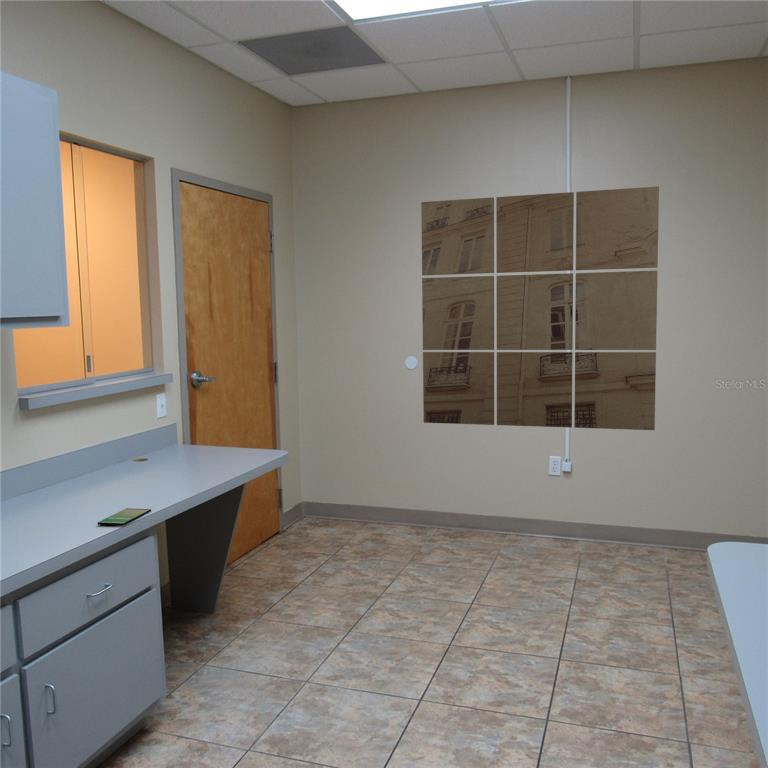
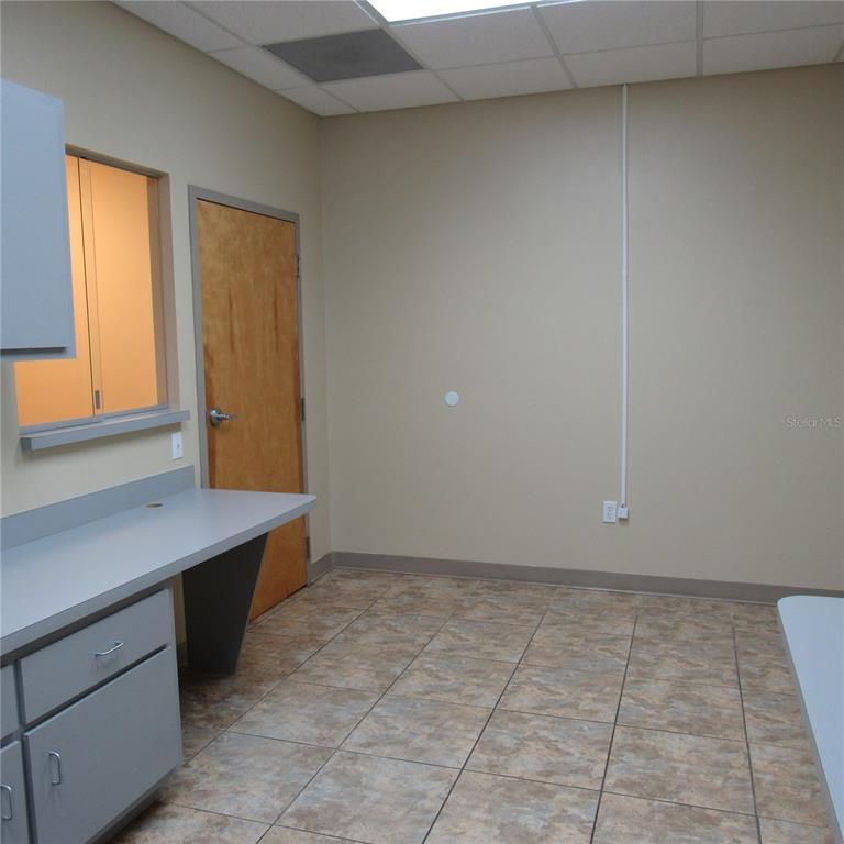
- smartphone (122, 515)
- wall art (534, 312)
